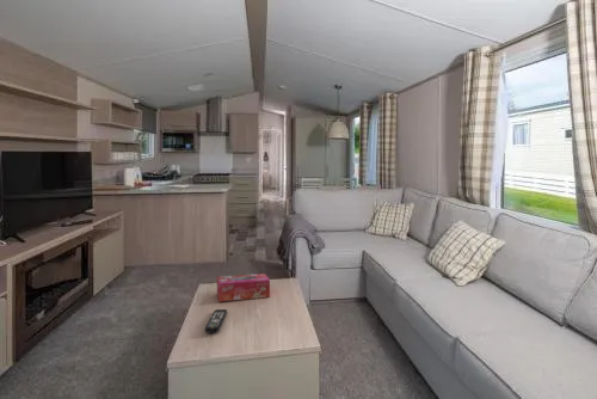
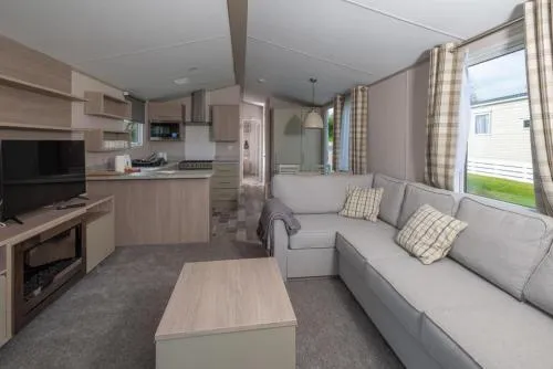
- tissue box (242, 287)
- remote control (216, 320)
